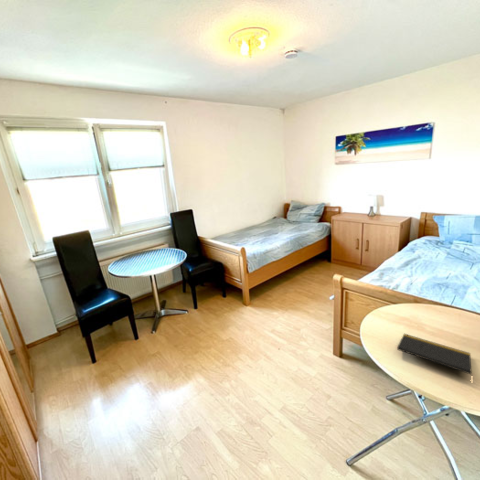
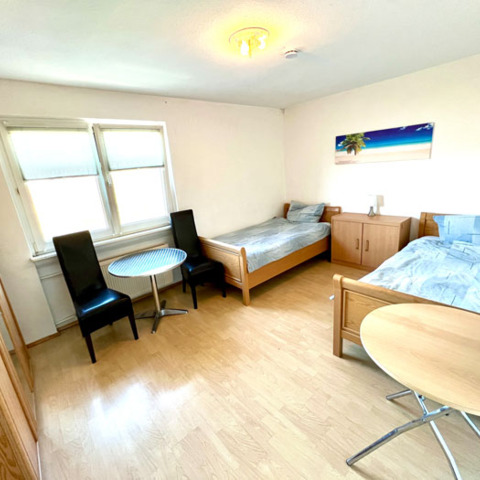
- notepad (433, 351)
